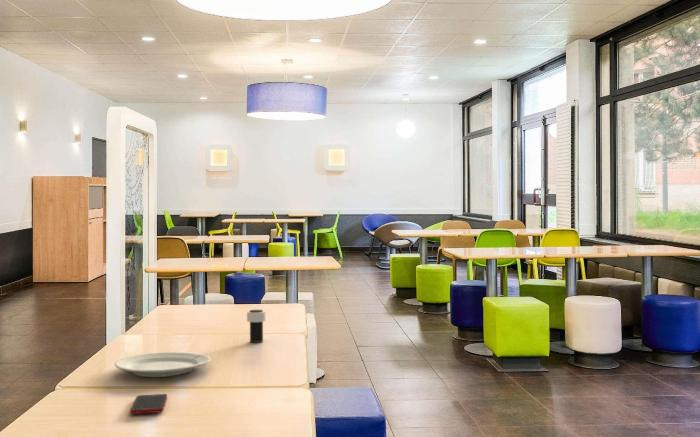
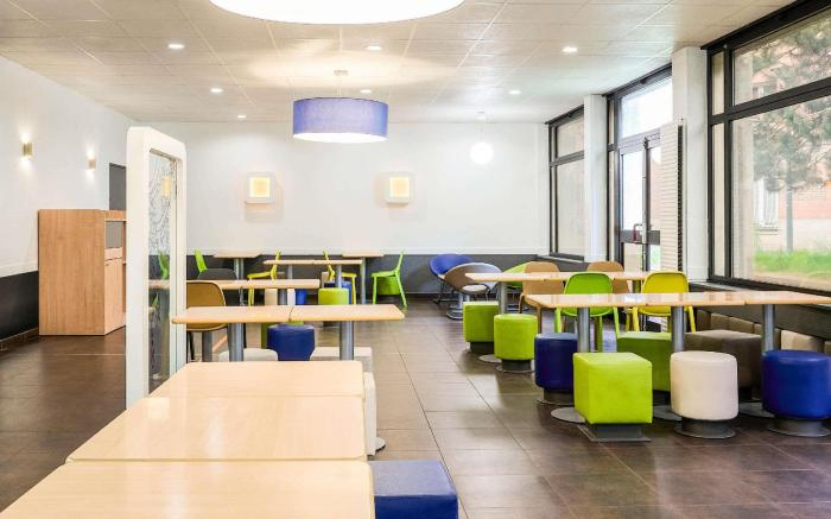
- chinaware (163, 365)
- cup (256, 325)
- cell phone (149, 403)
